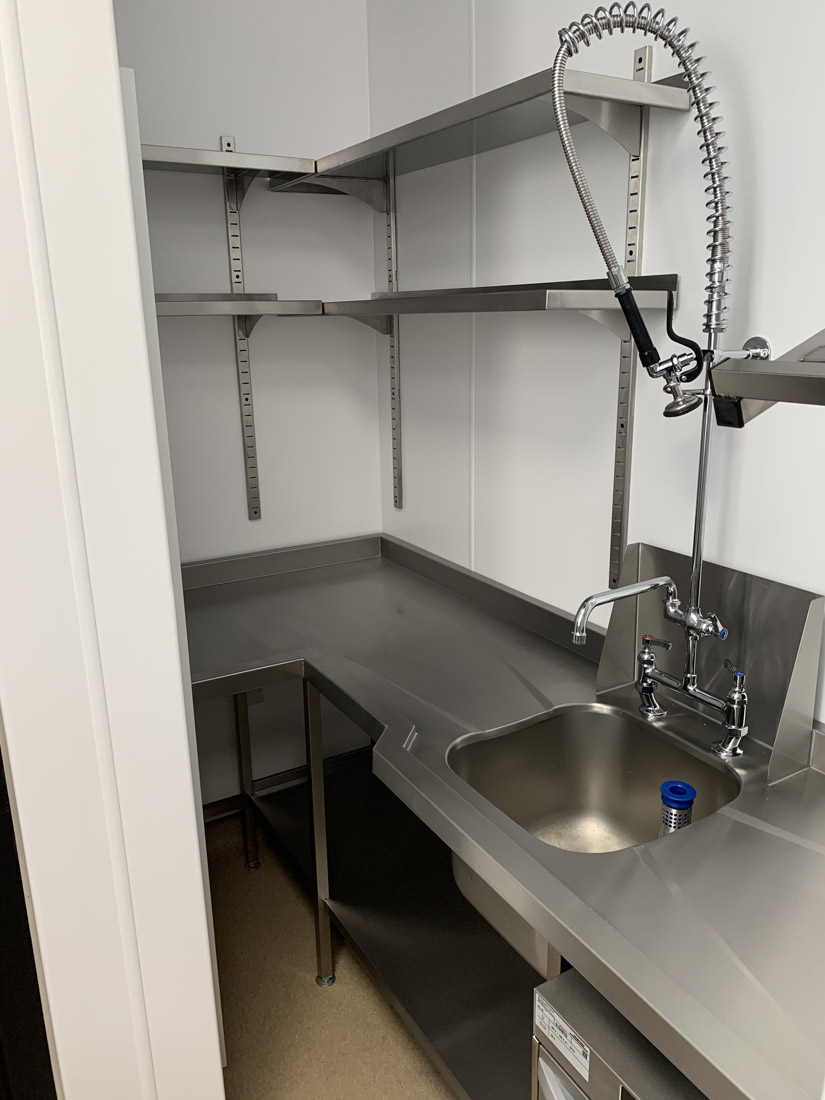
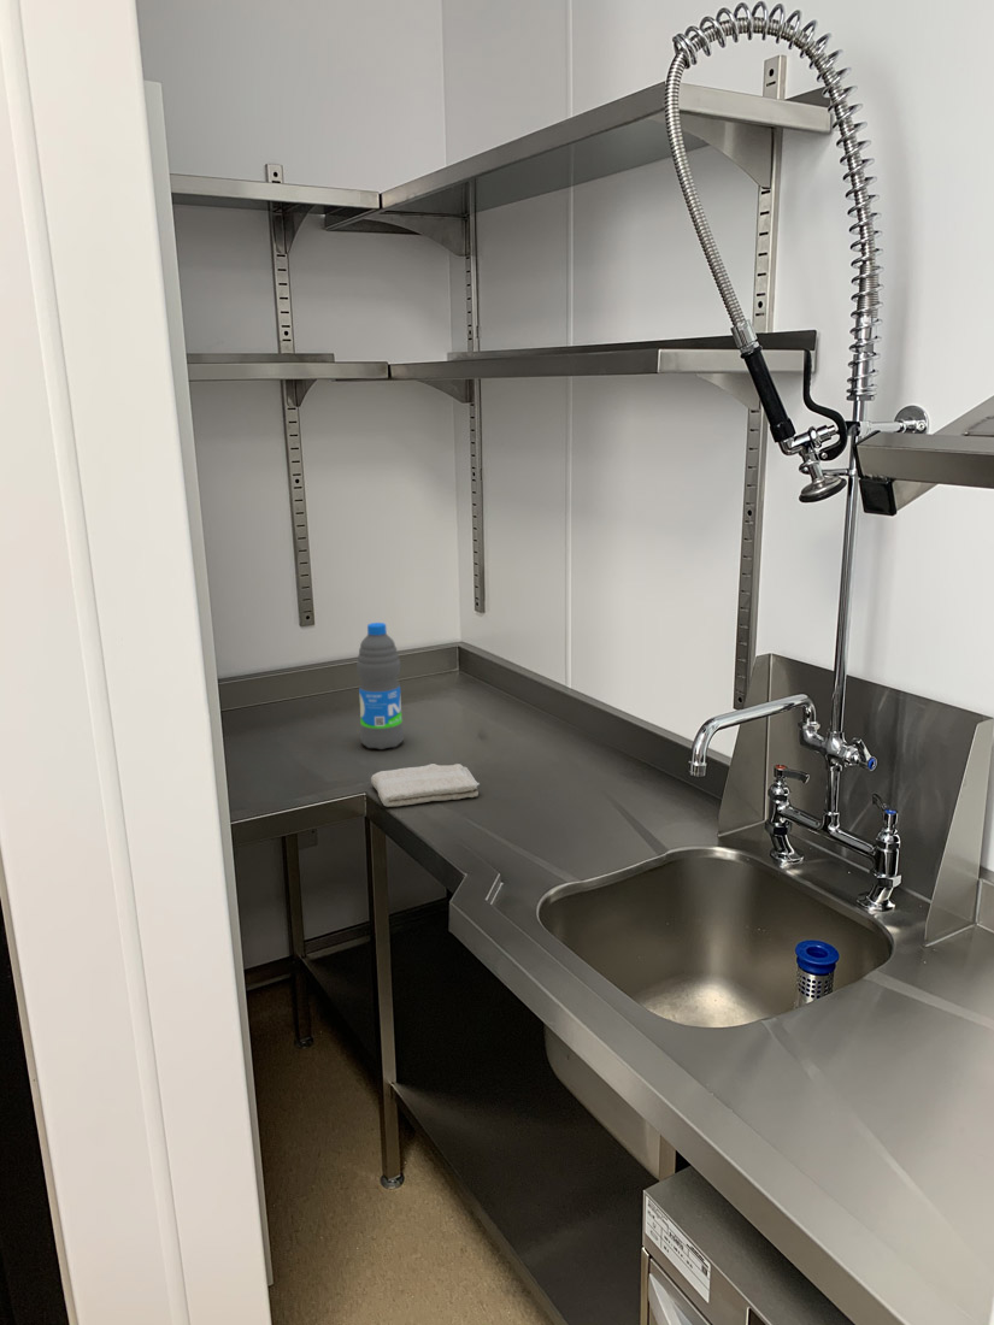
+ water bottle (380, 684)
+ washcloth (425, 783)
